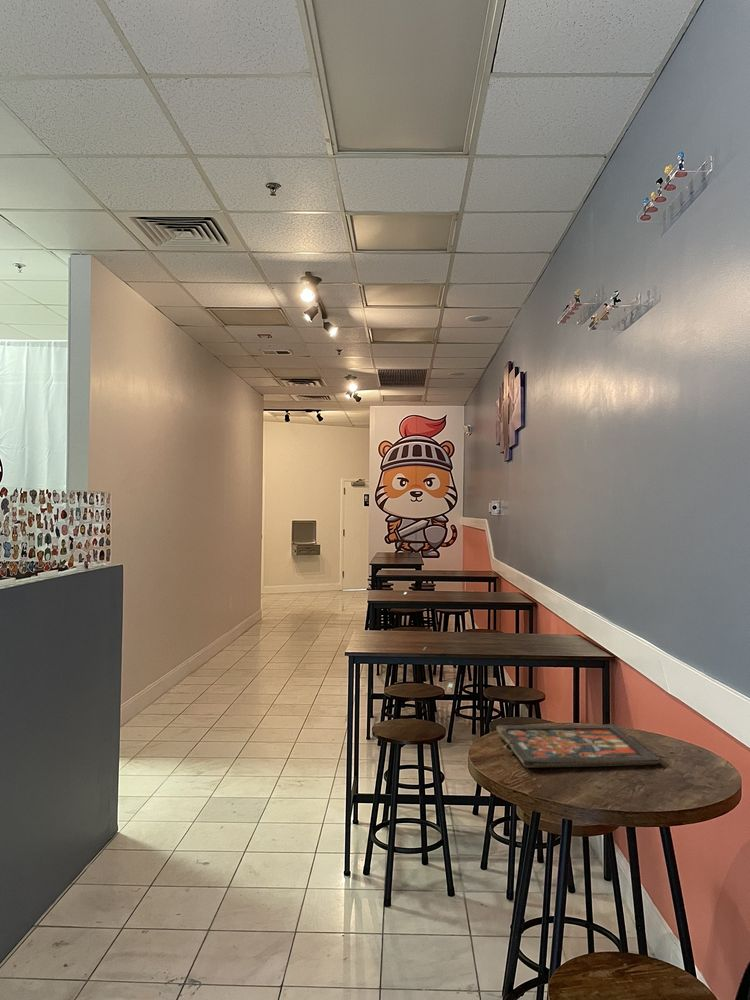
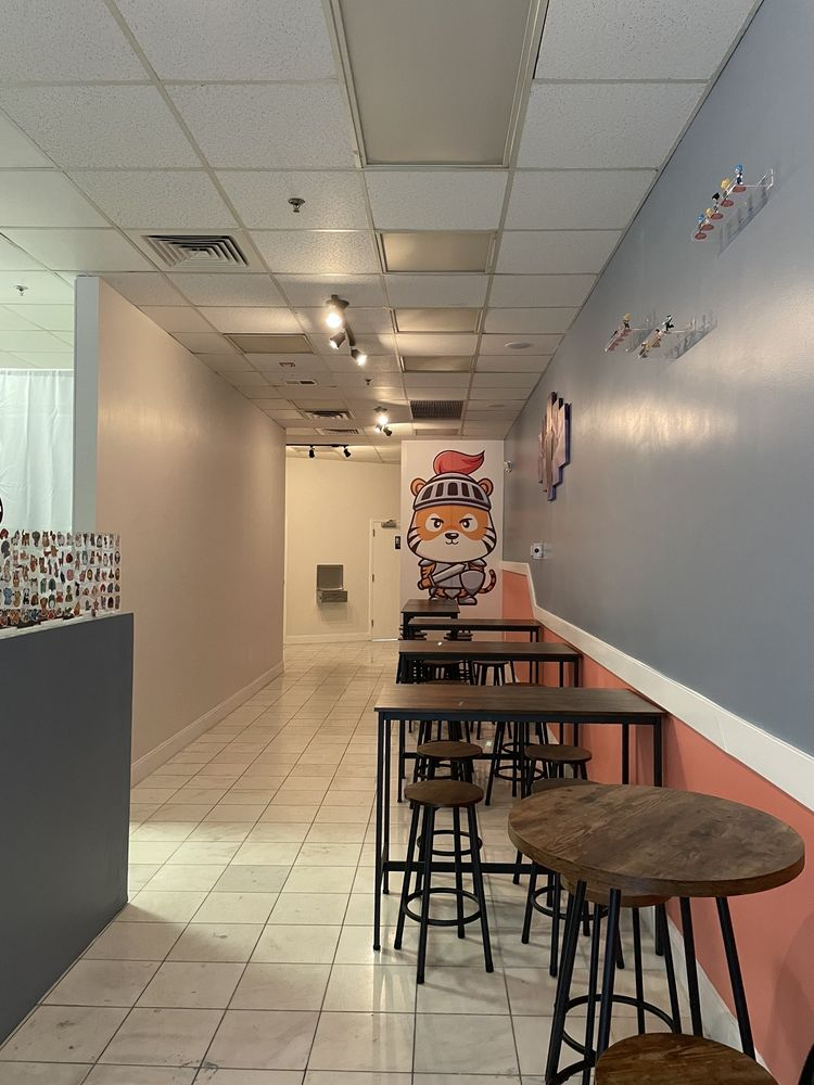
- board game (570, 744)
